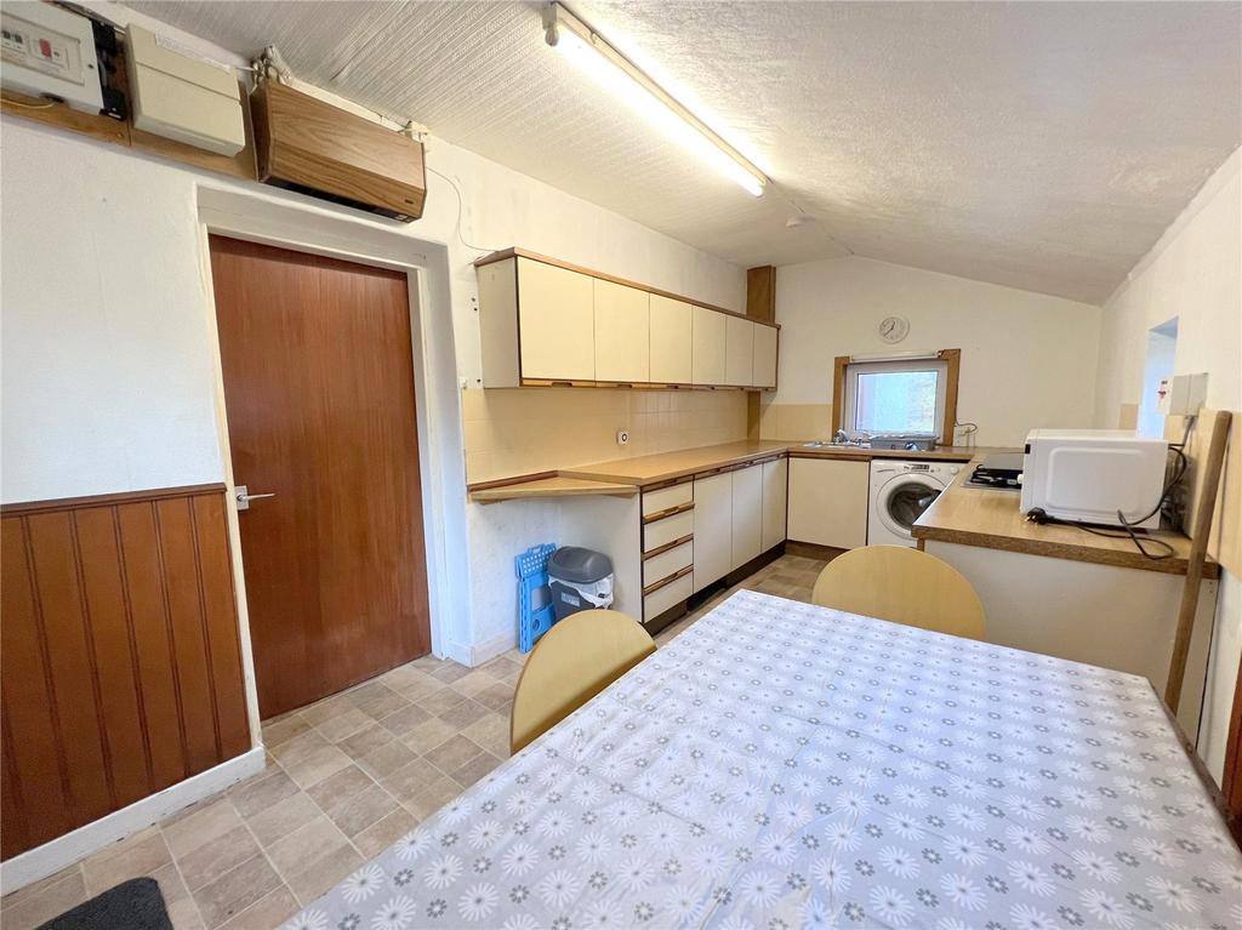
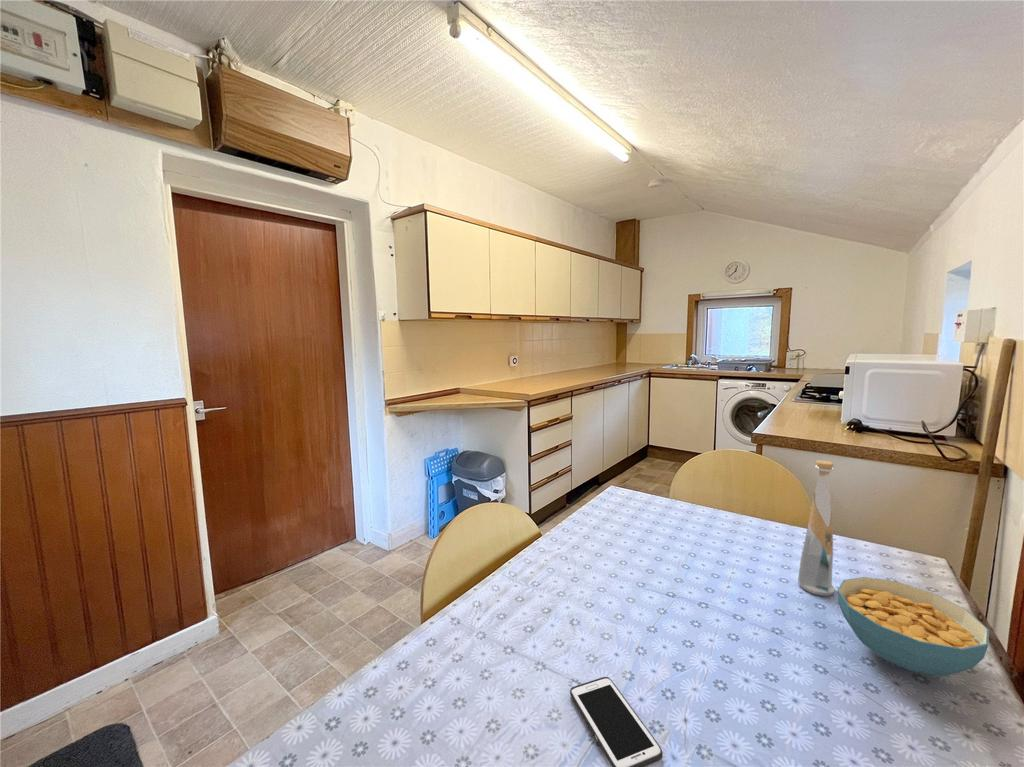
+ bottle (819, 525)
+ cereal bowl (905, 633)
+ cell phone (612, 720)
